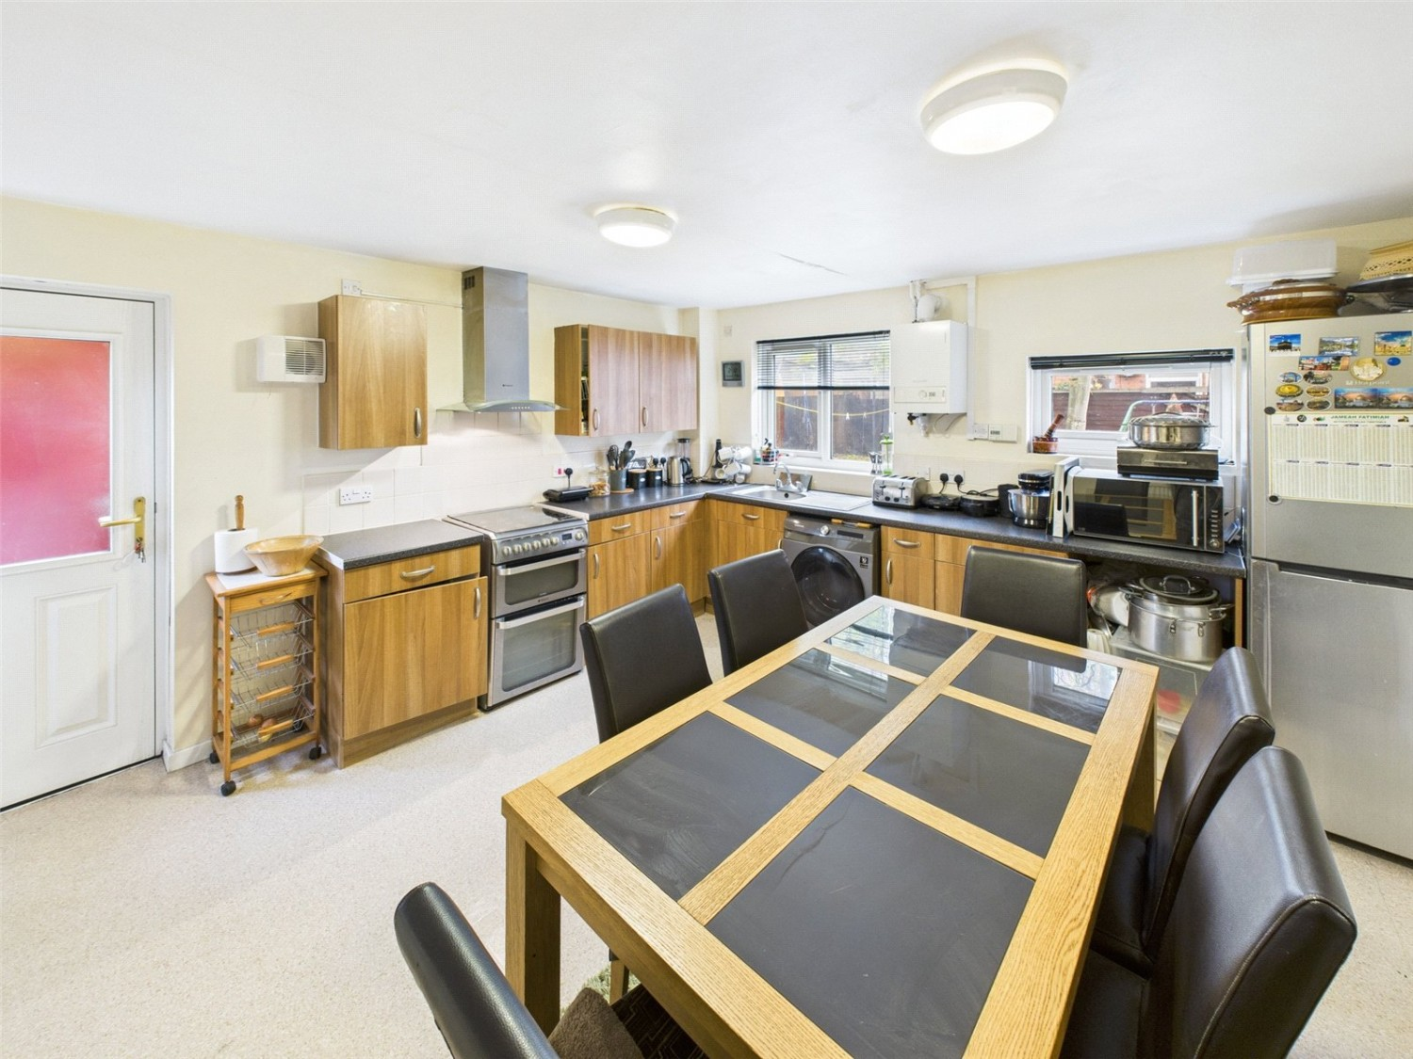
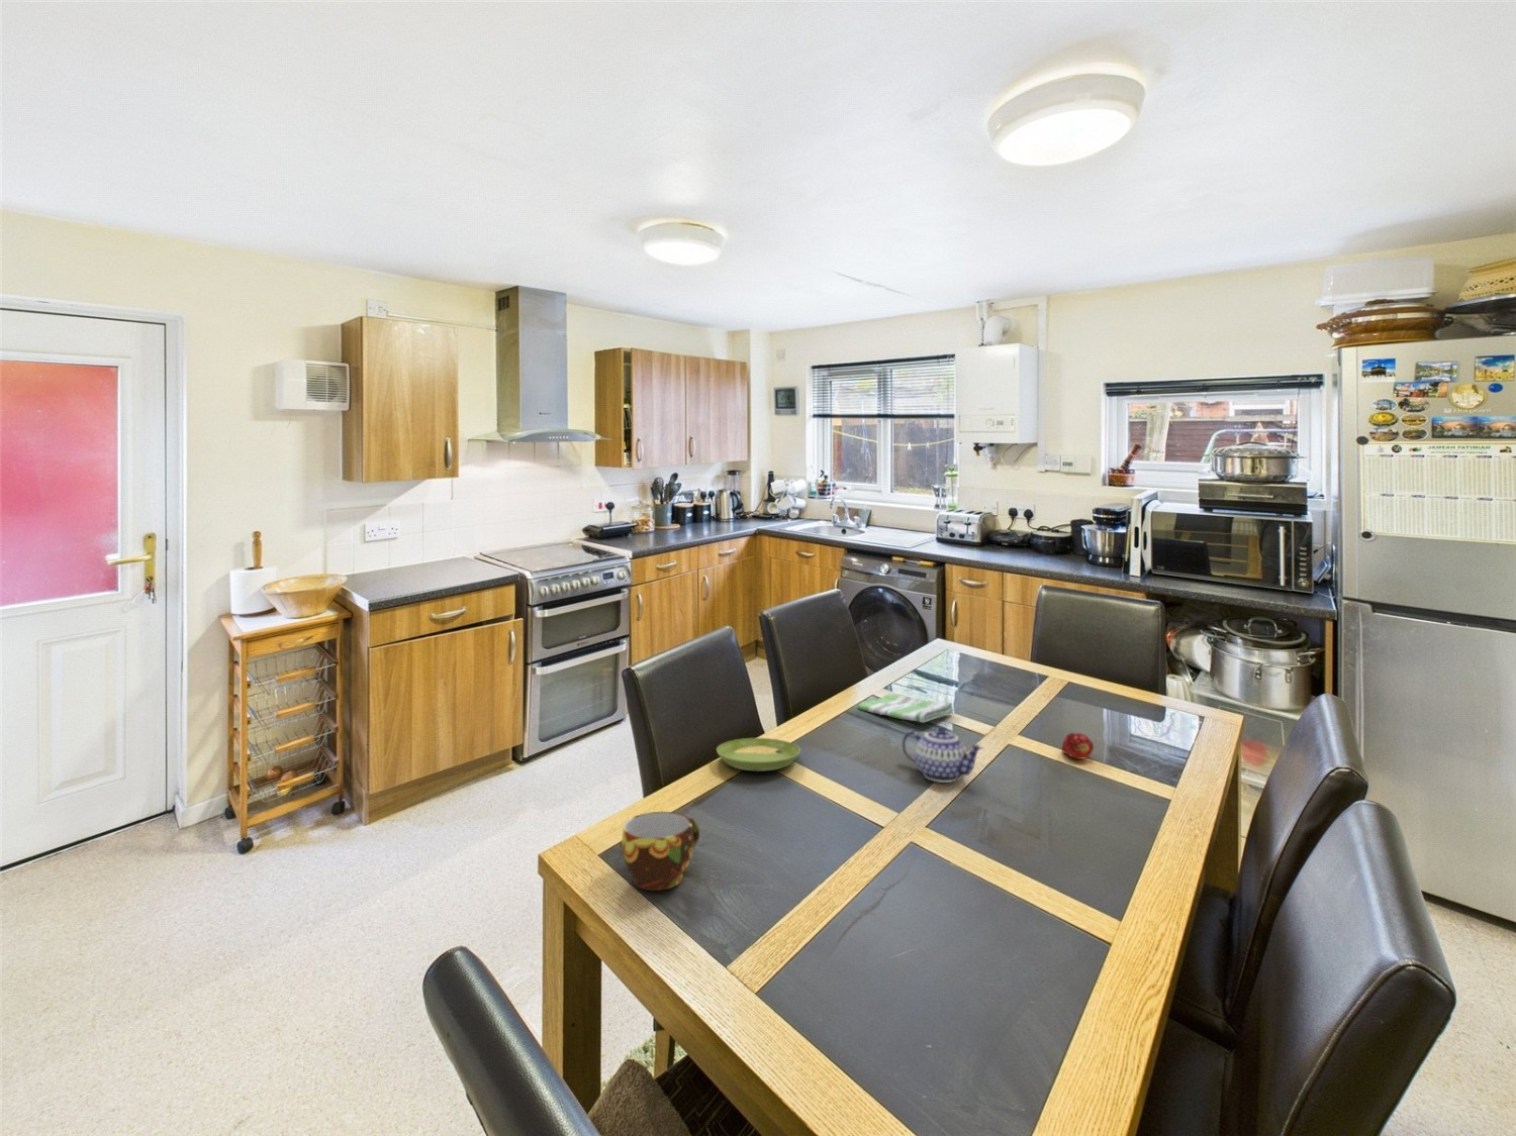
+ cup (660, 850)
+ saucer (758, 754)
+ teapot (941, 752)
+ dish towel (905, 706)
+ fruit (1077, 746)
